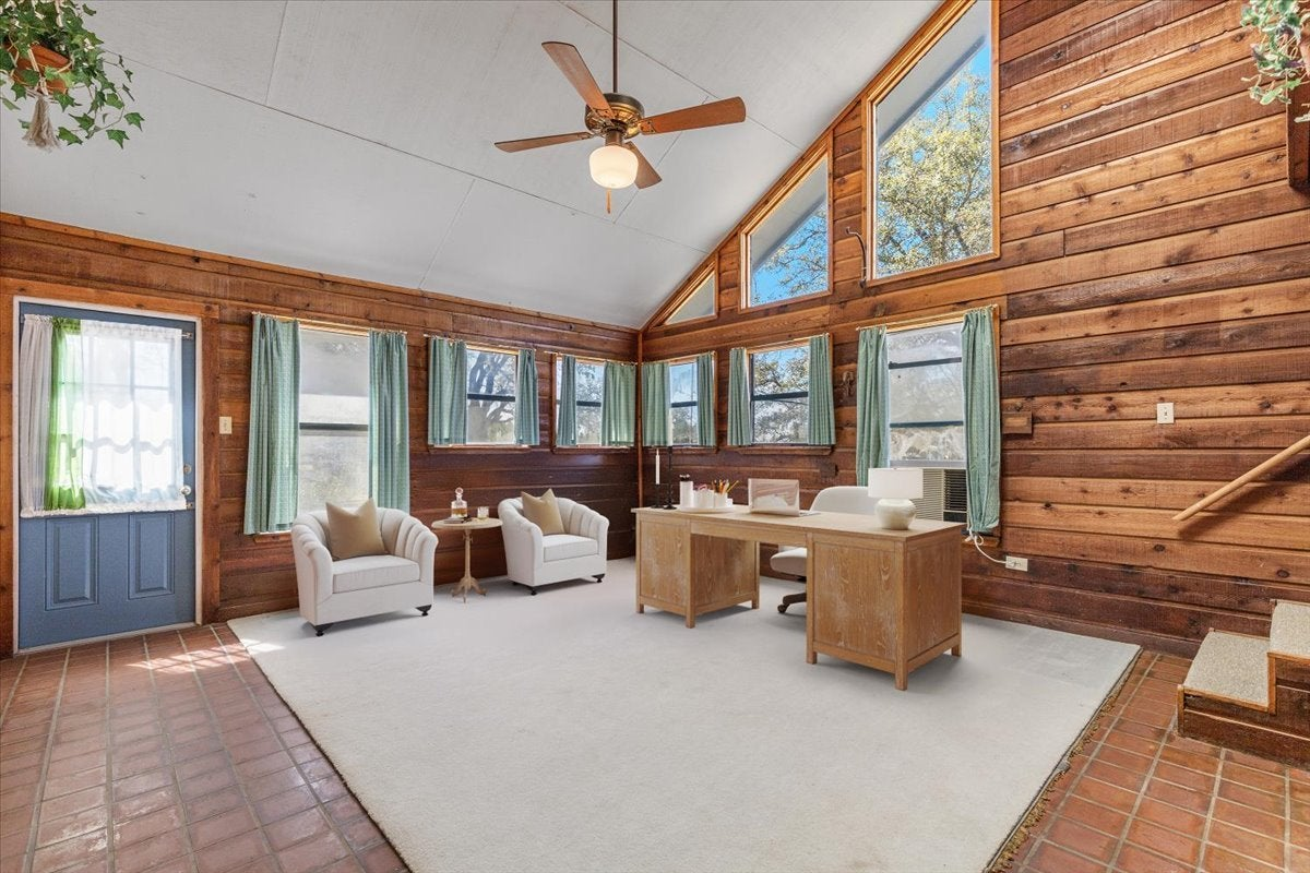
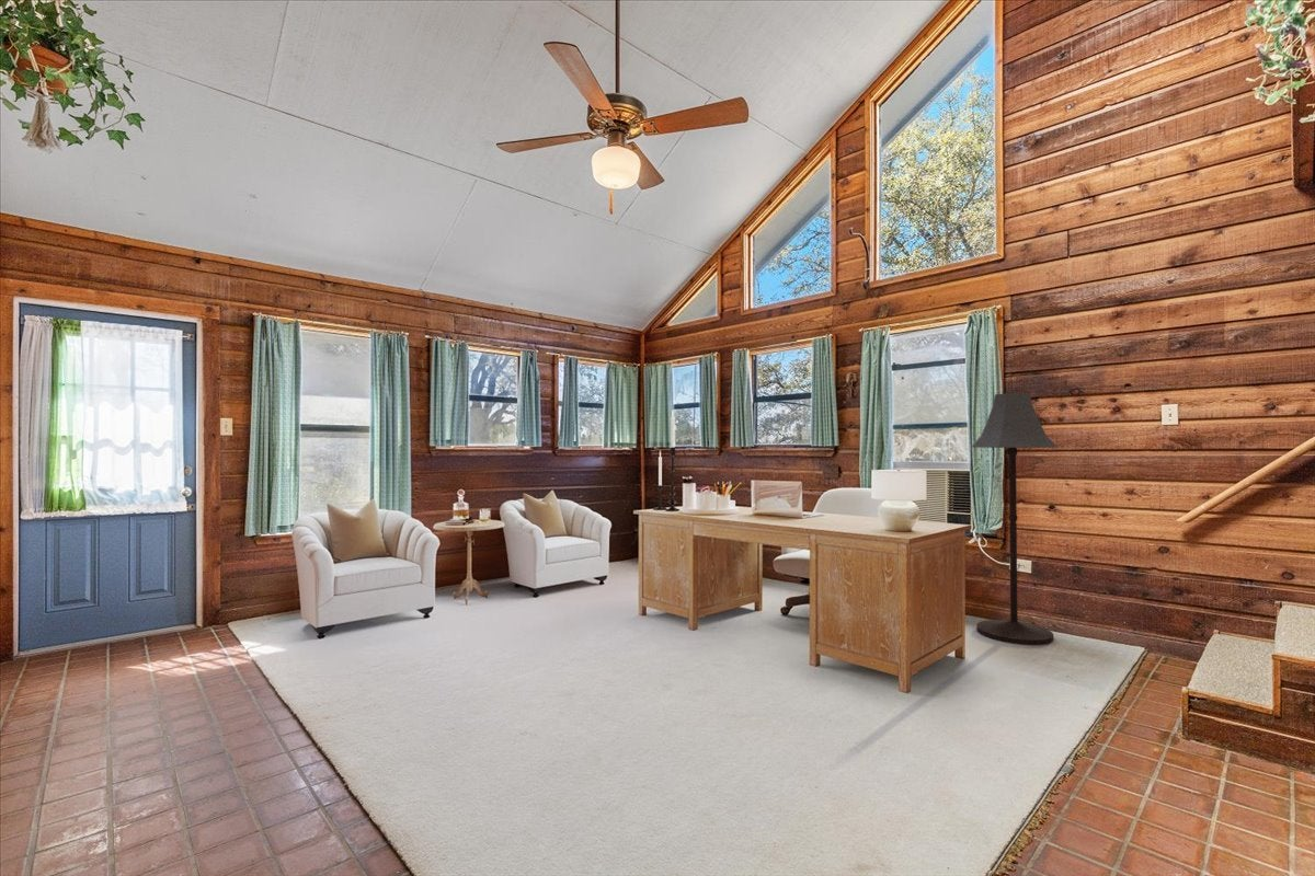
+ floor lamp (1013, 514)
